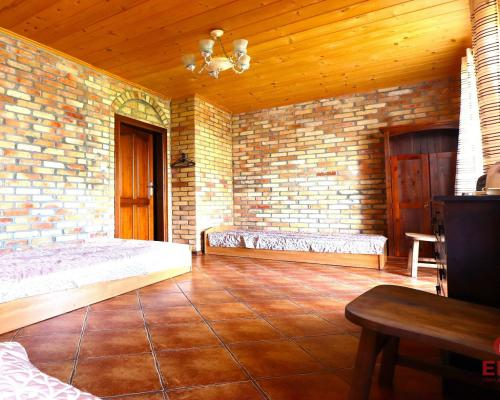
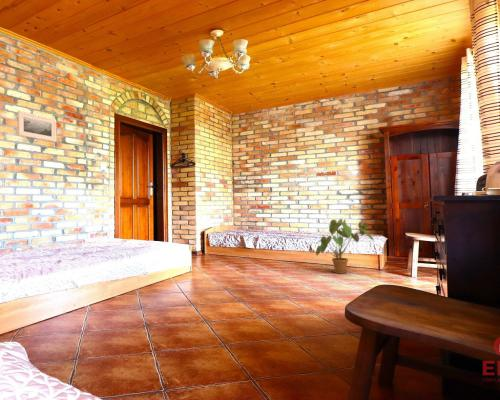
+ house plant (343, 244)
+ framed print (37, 127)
